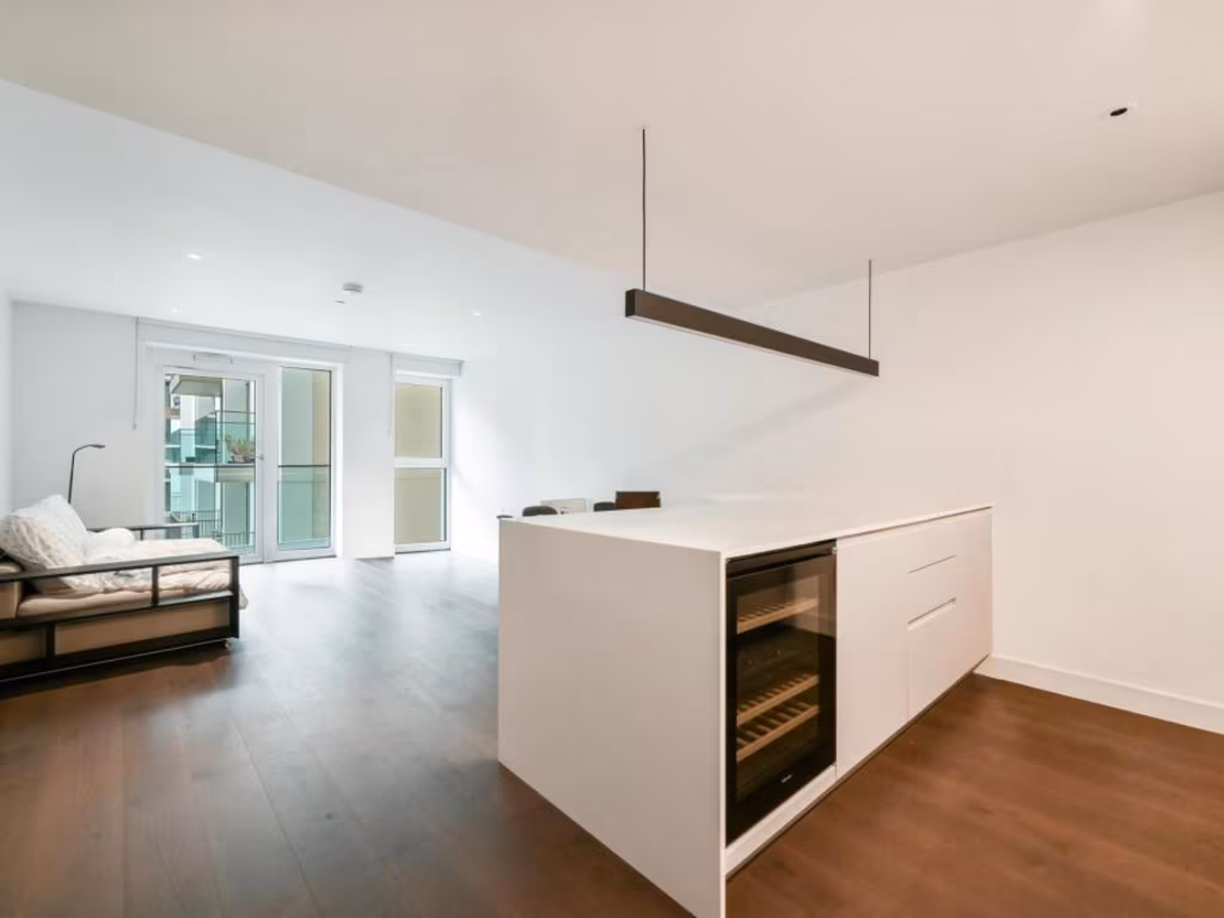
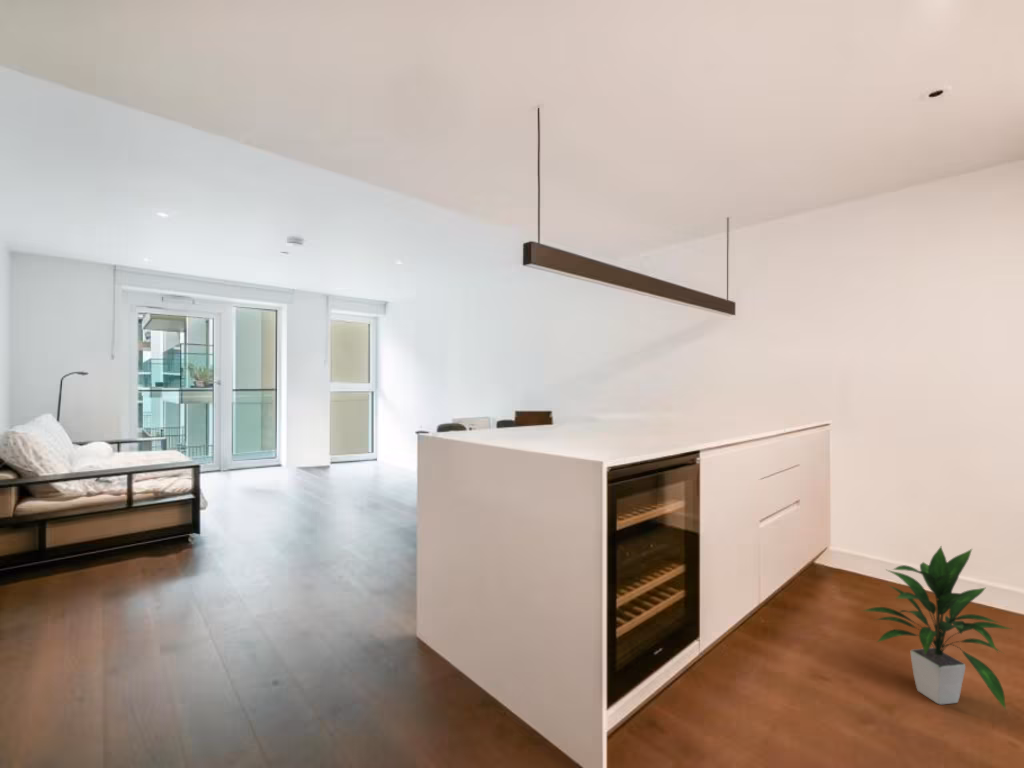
+ indoor plant (939, 624)
